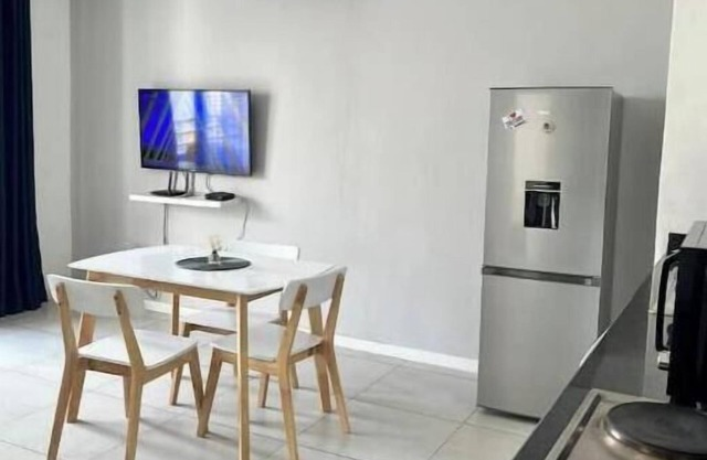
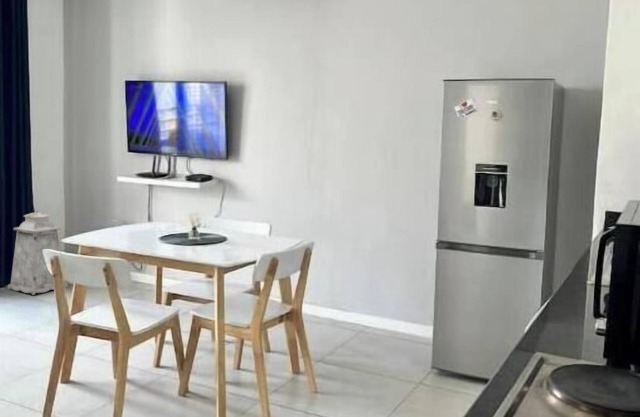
+ lantern (37, 248)
